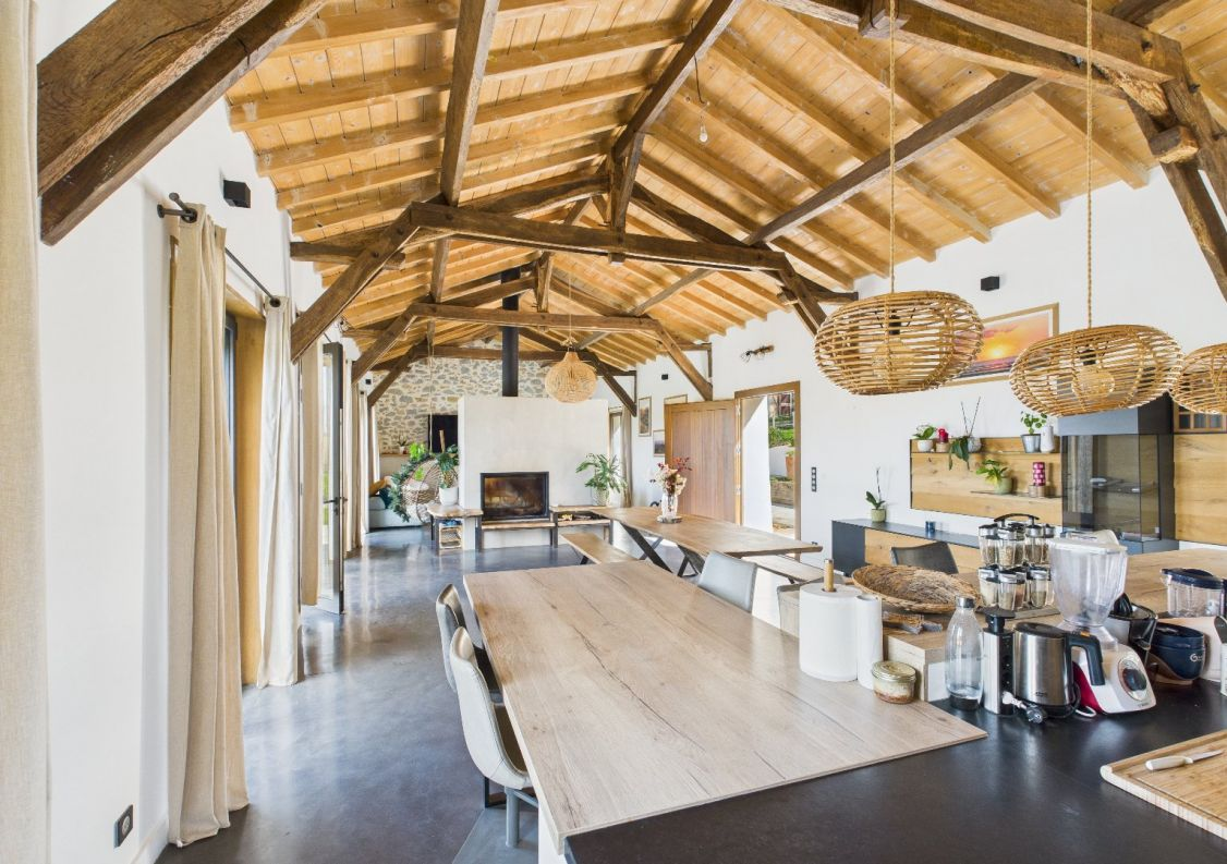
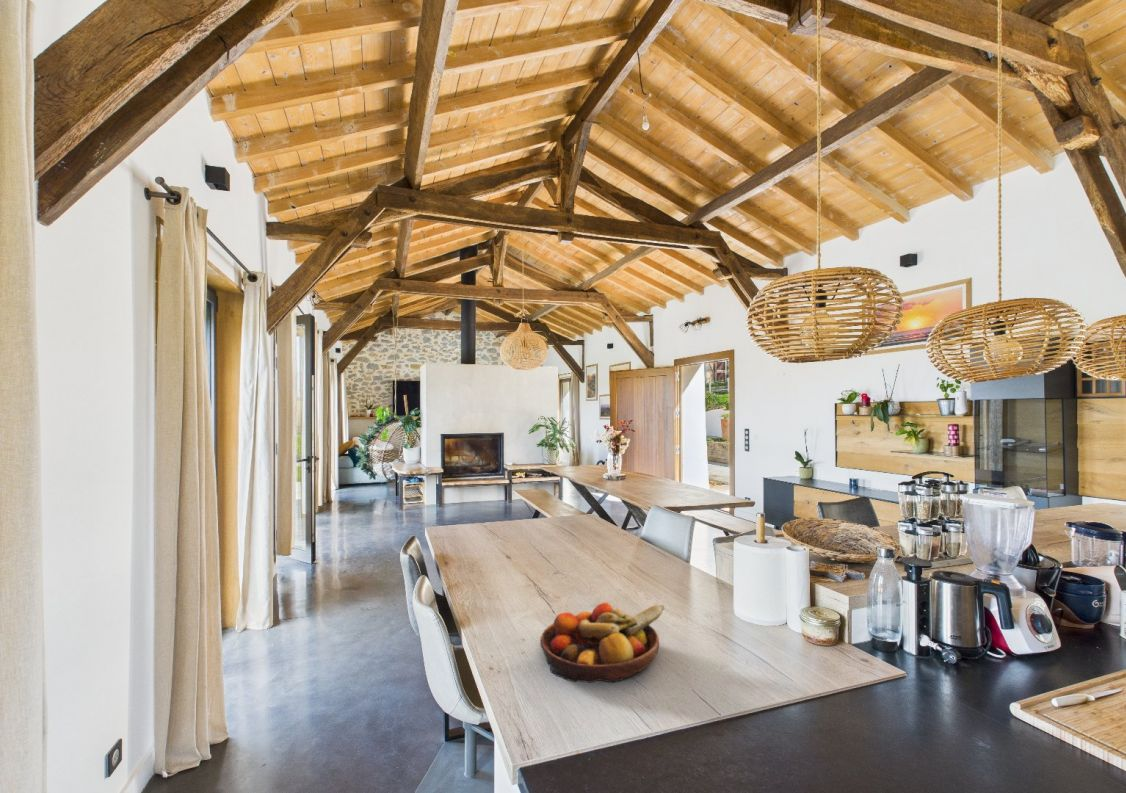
+ fruit bowl (600, 631)
